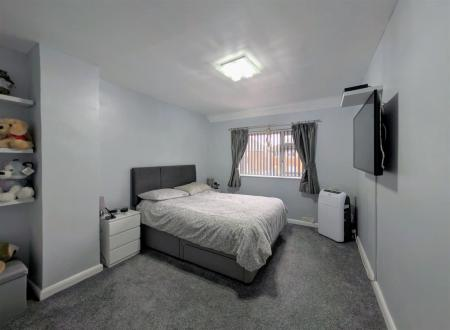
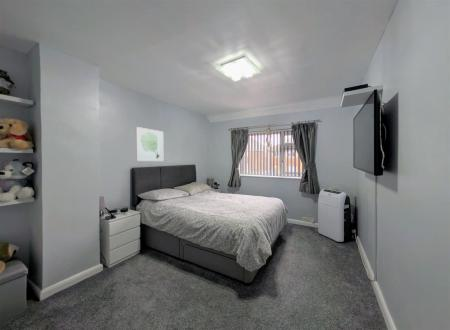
+ wall art (150, 145)
